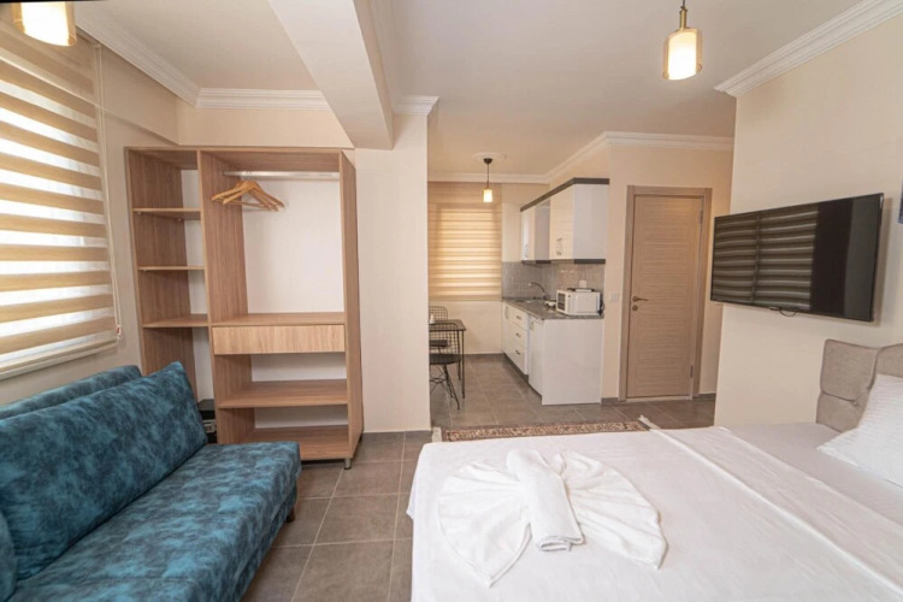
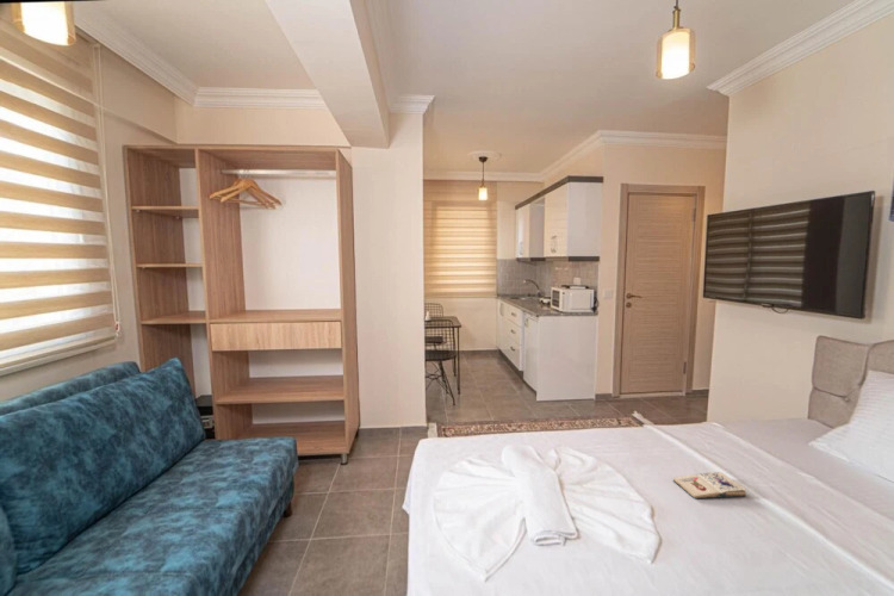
+ paperback book (710, 483)
